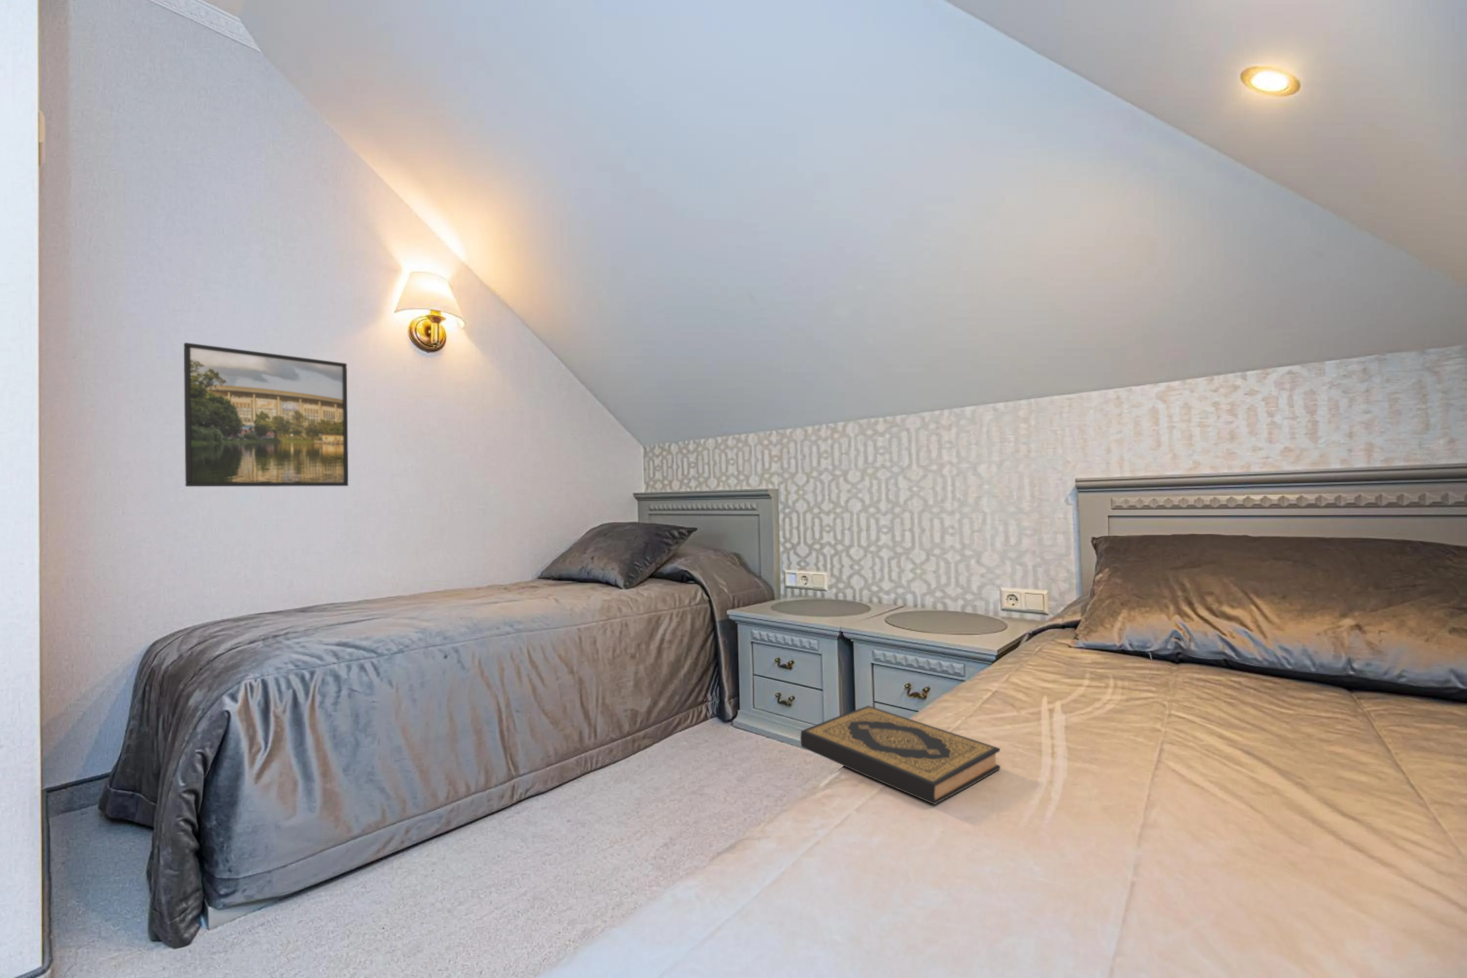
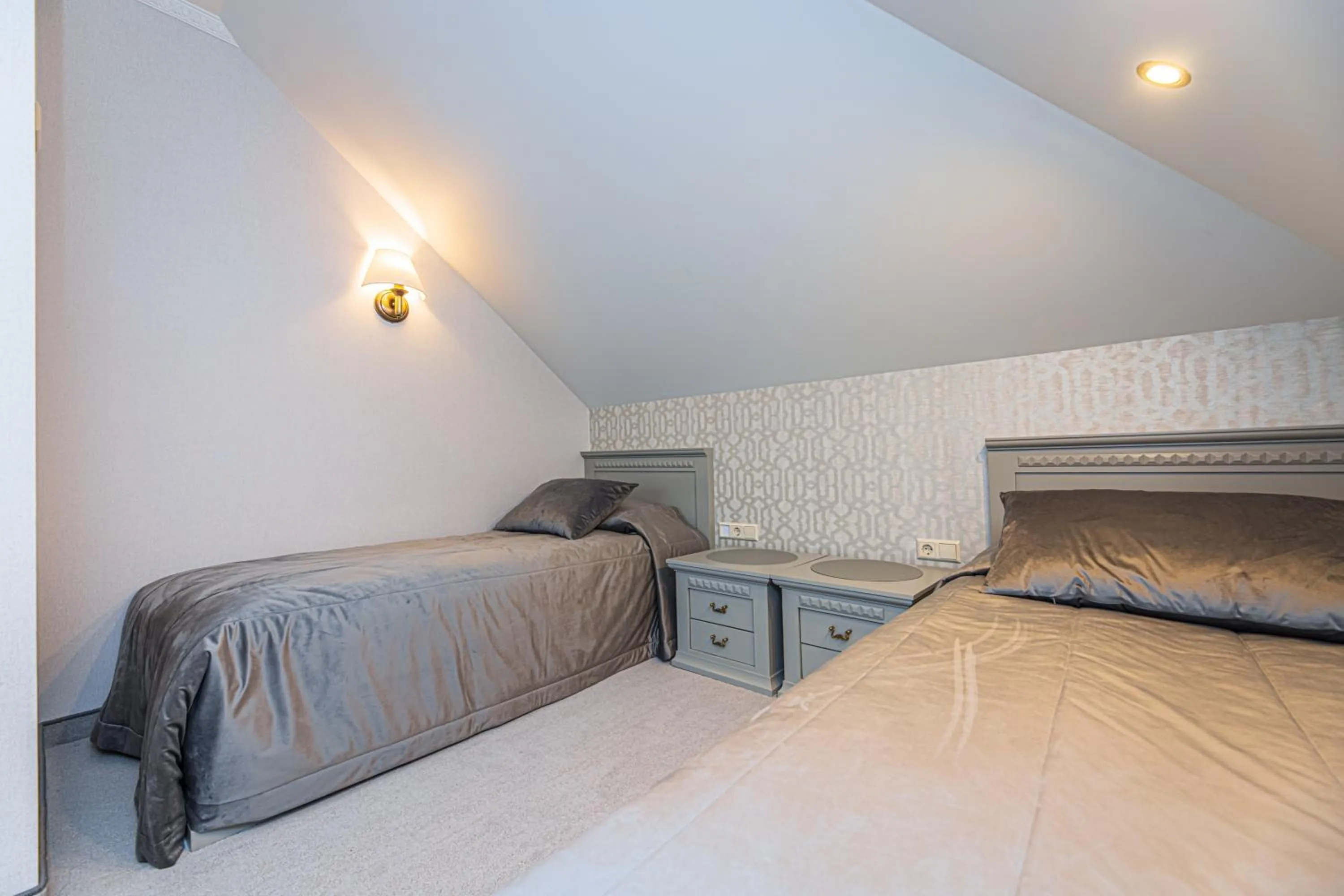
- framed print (273, 420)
- hardback book (896, 748)
